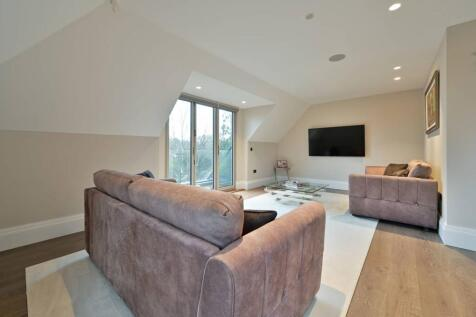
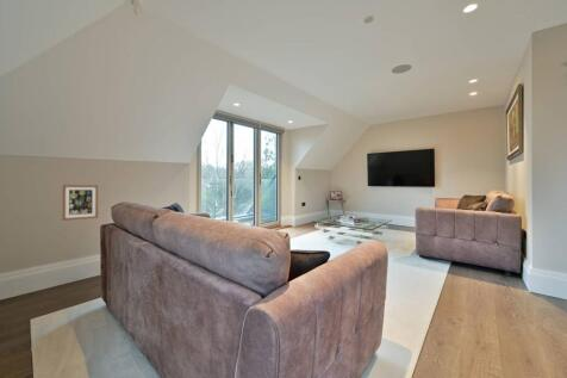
+ wall art (81, 202)
